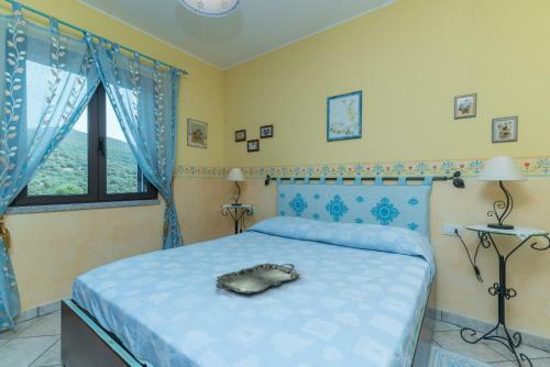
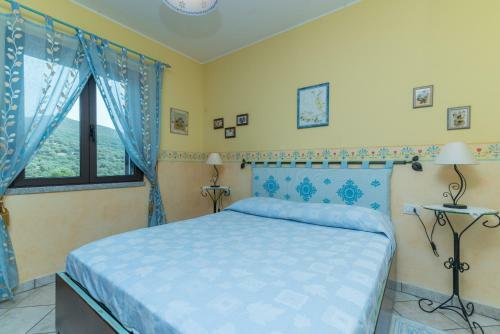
- serving tray (258, 276)
